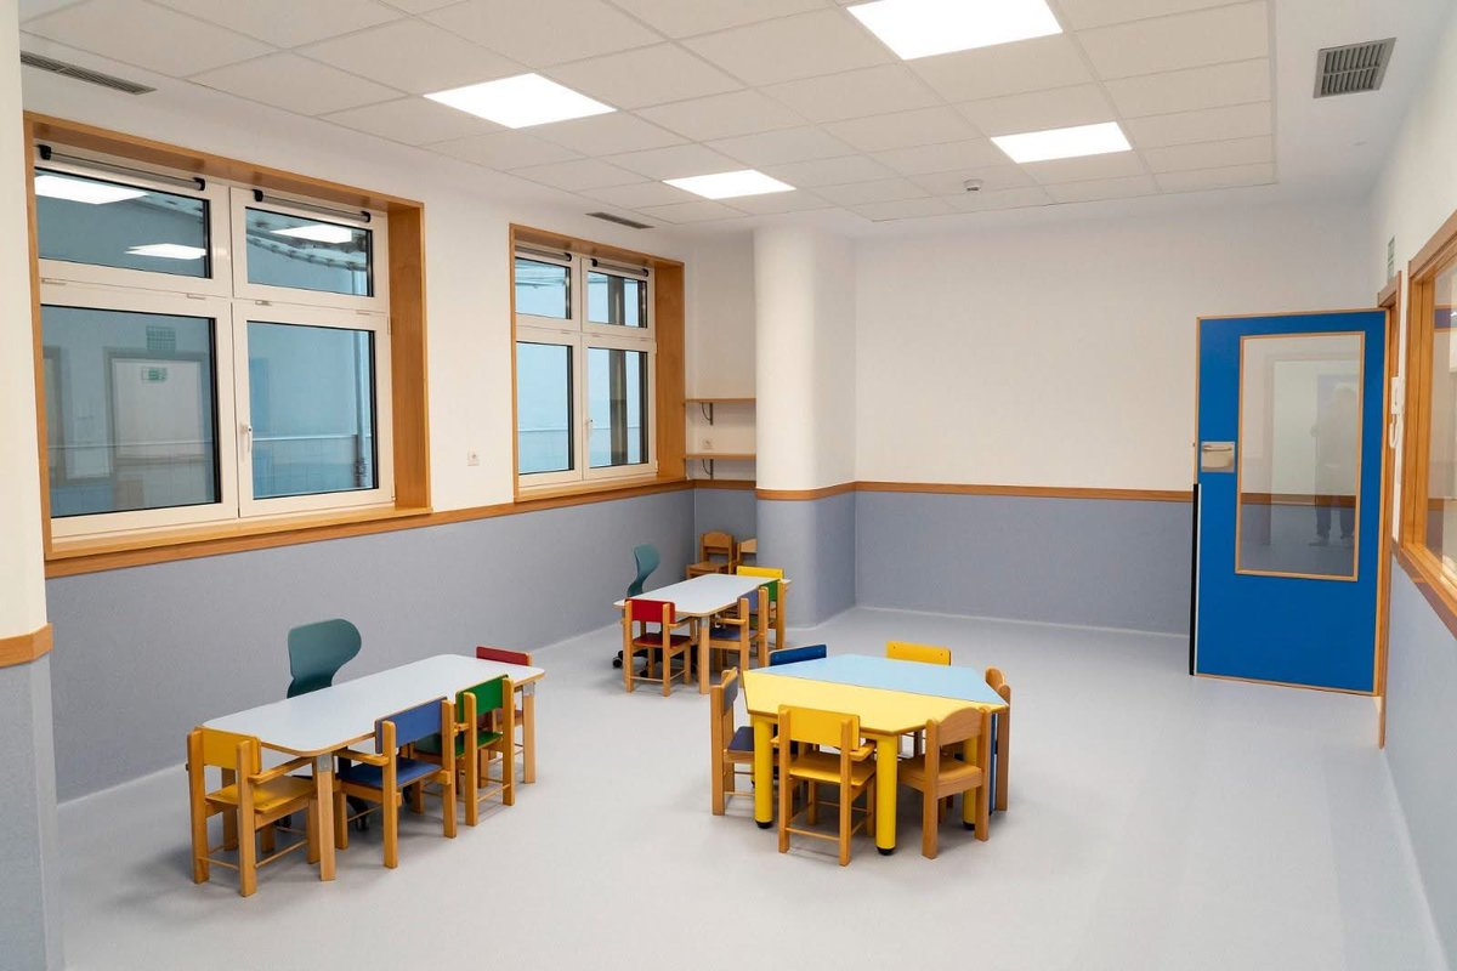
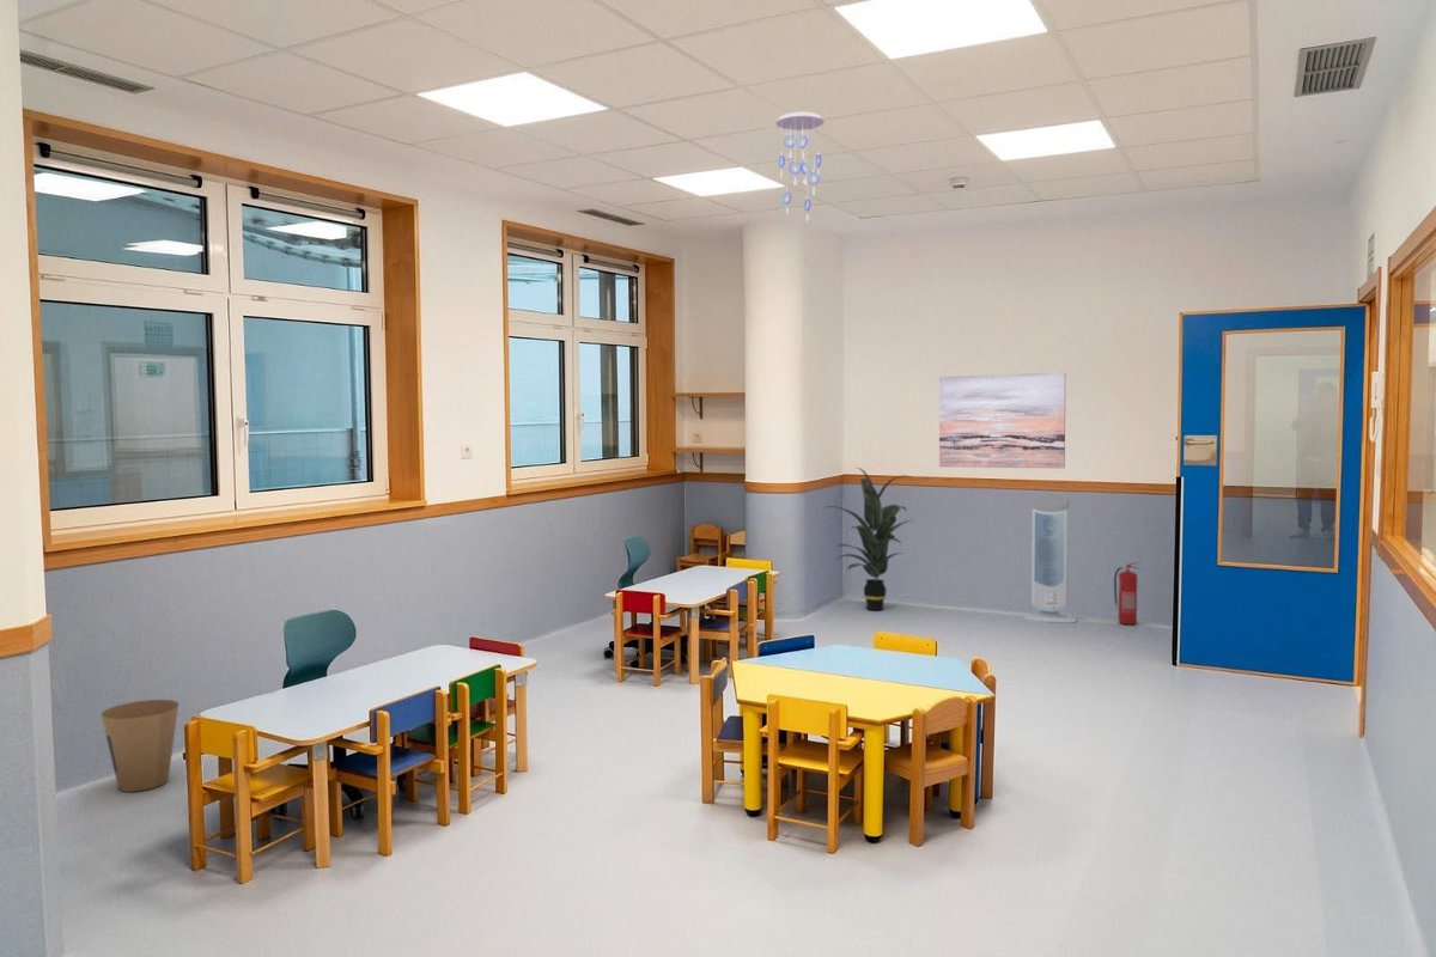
+ fire extinguisher (1126, 592)
+ ceiling mobile (799, 170)
+ indoor plant (871, 537)
+ trash can (141, 745)
+ wall art (1000, 421)
+ air purifier (1049, 557)
